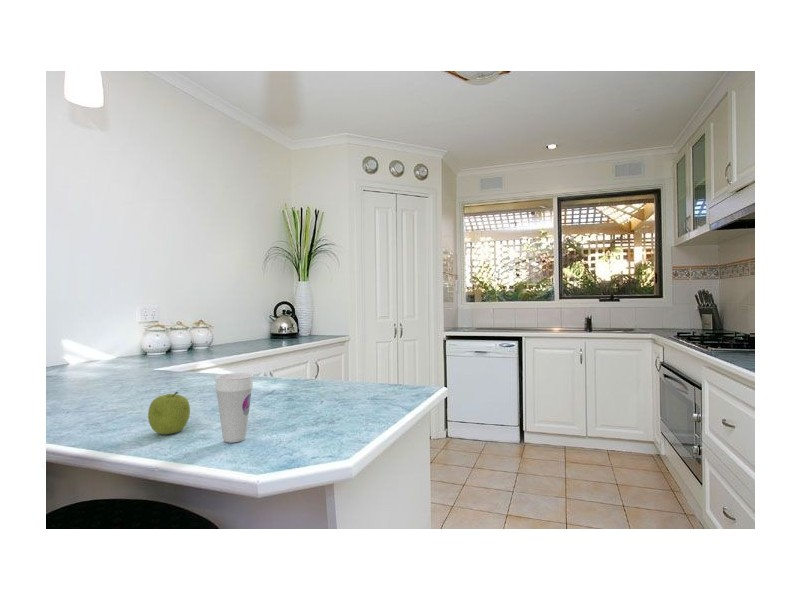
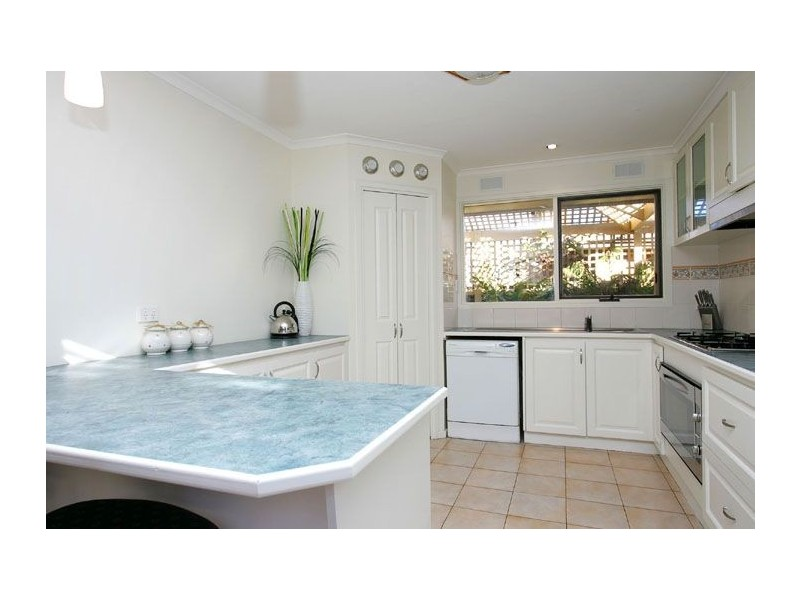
- cup (234, 407)
- fruit (169, 411)
